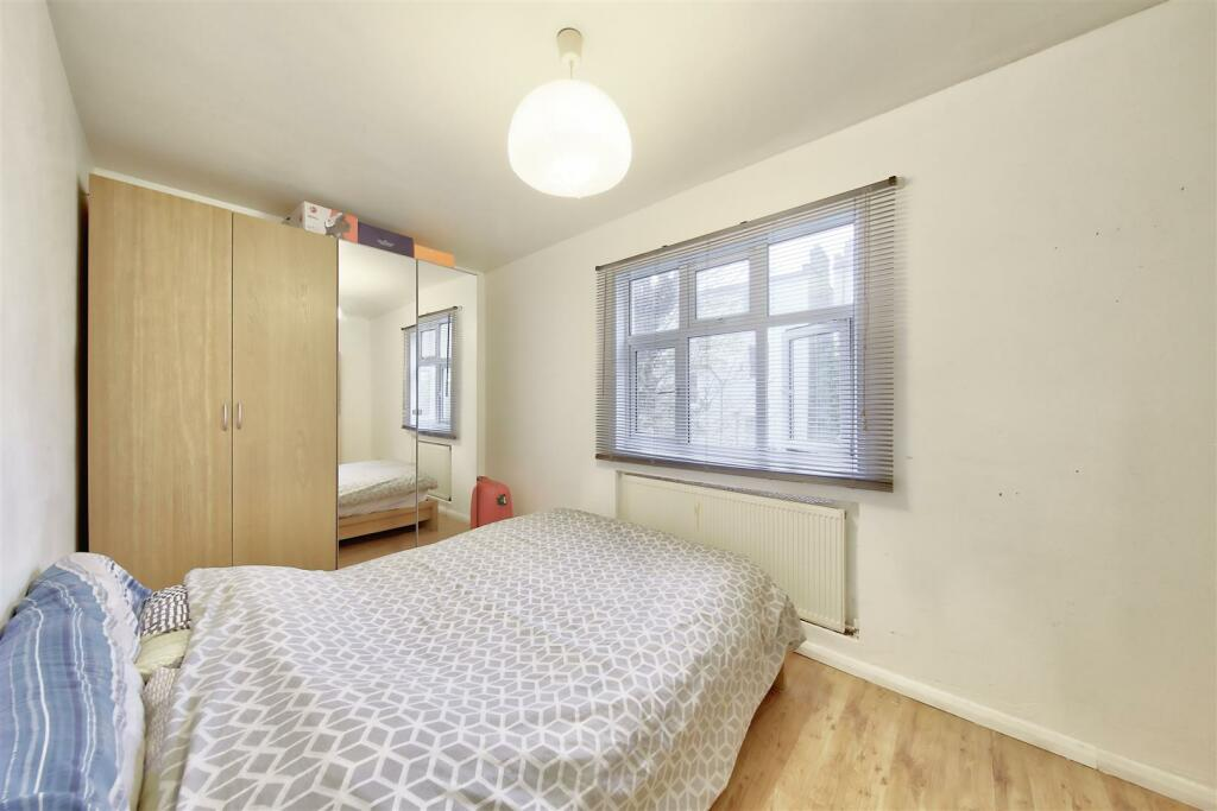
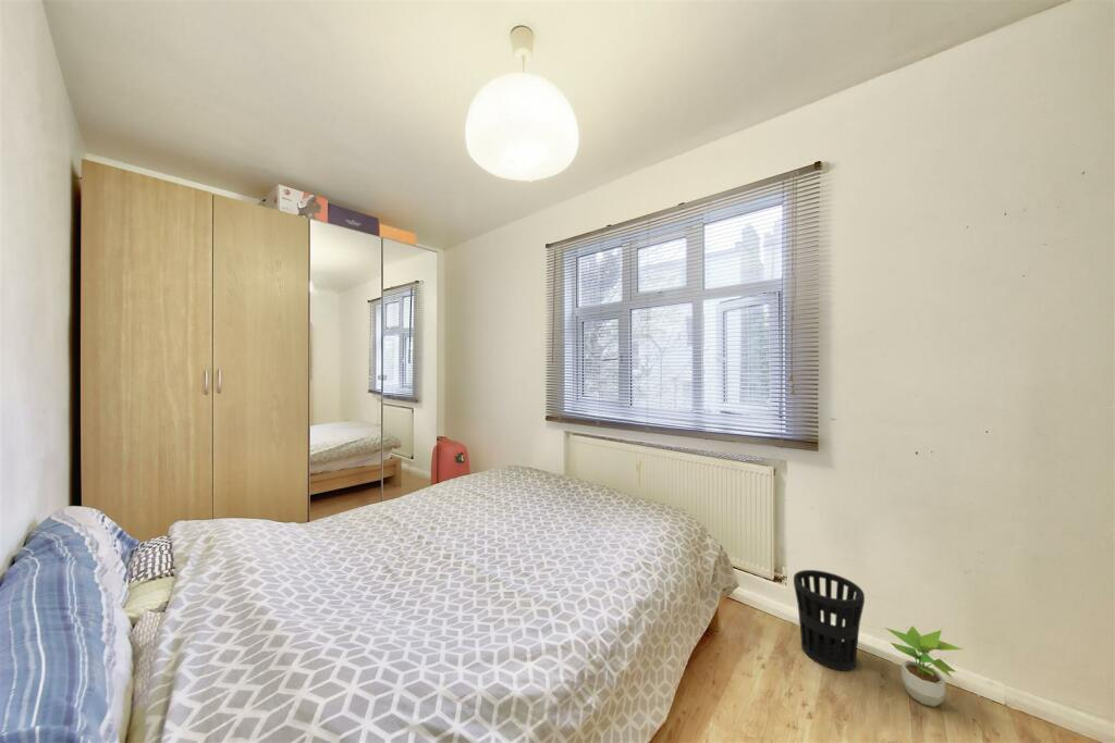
+ wastebasket (828, 618)
+ potted plant (922, 660)
